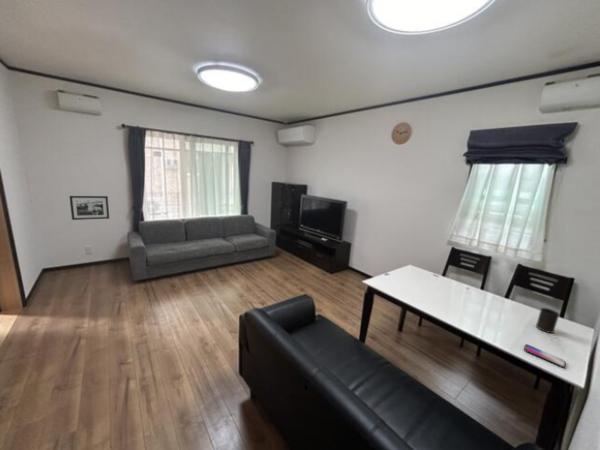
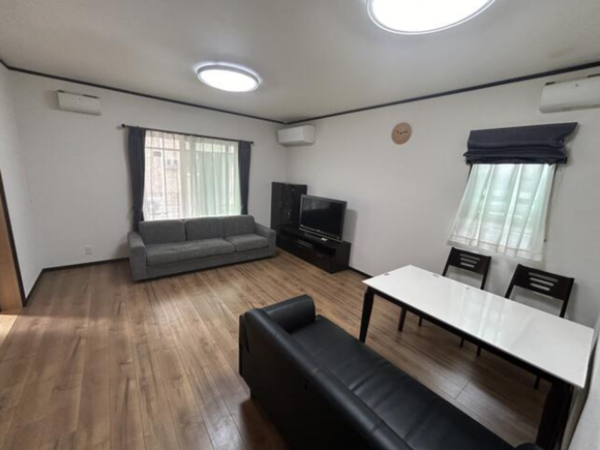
- cup (547, 320)
- picture frame (90, 207)
- smartphone (543, 355)
